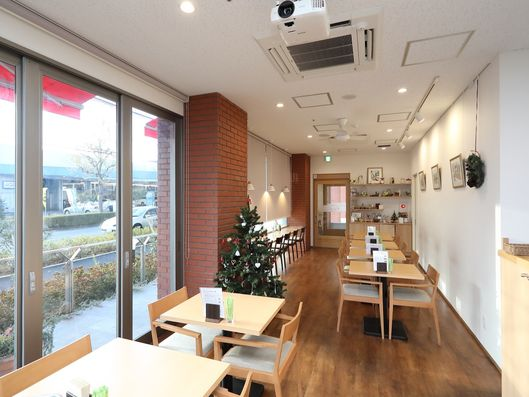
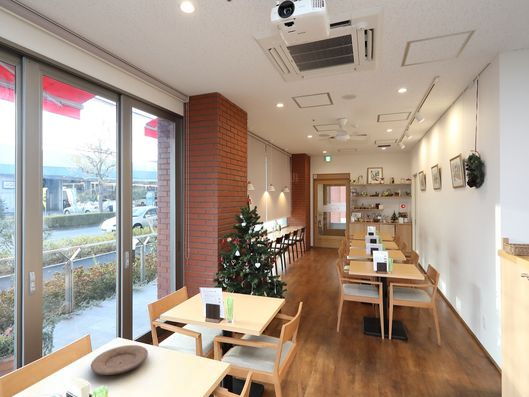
+ plate (120, 360)
